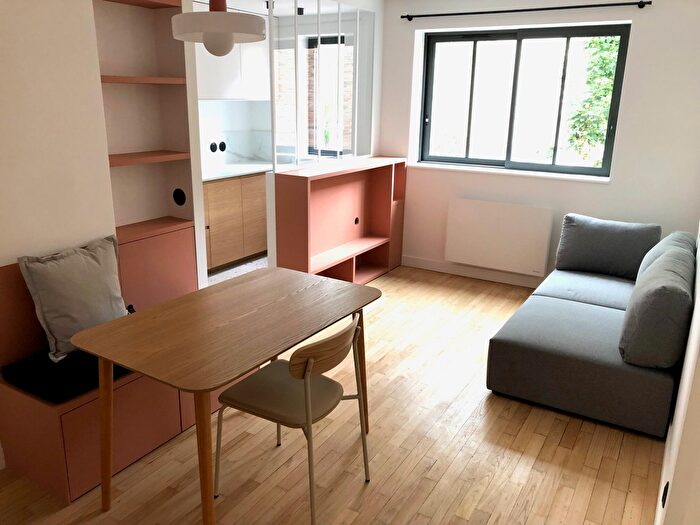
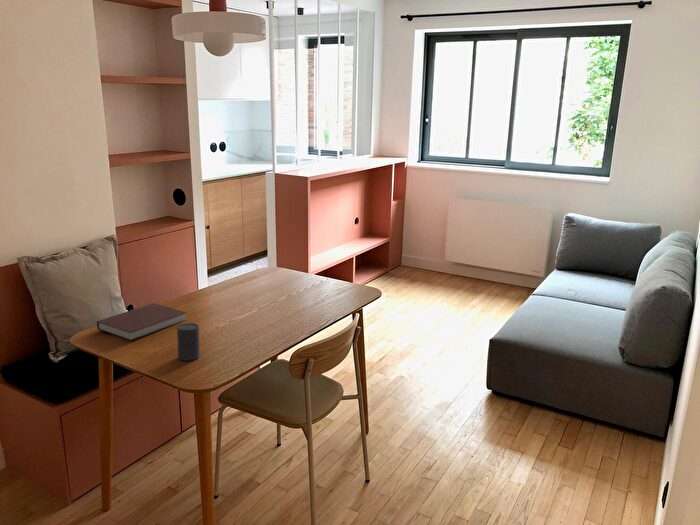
+ notebook (143, 320)
+ cup (188, 341)
